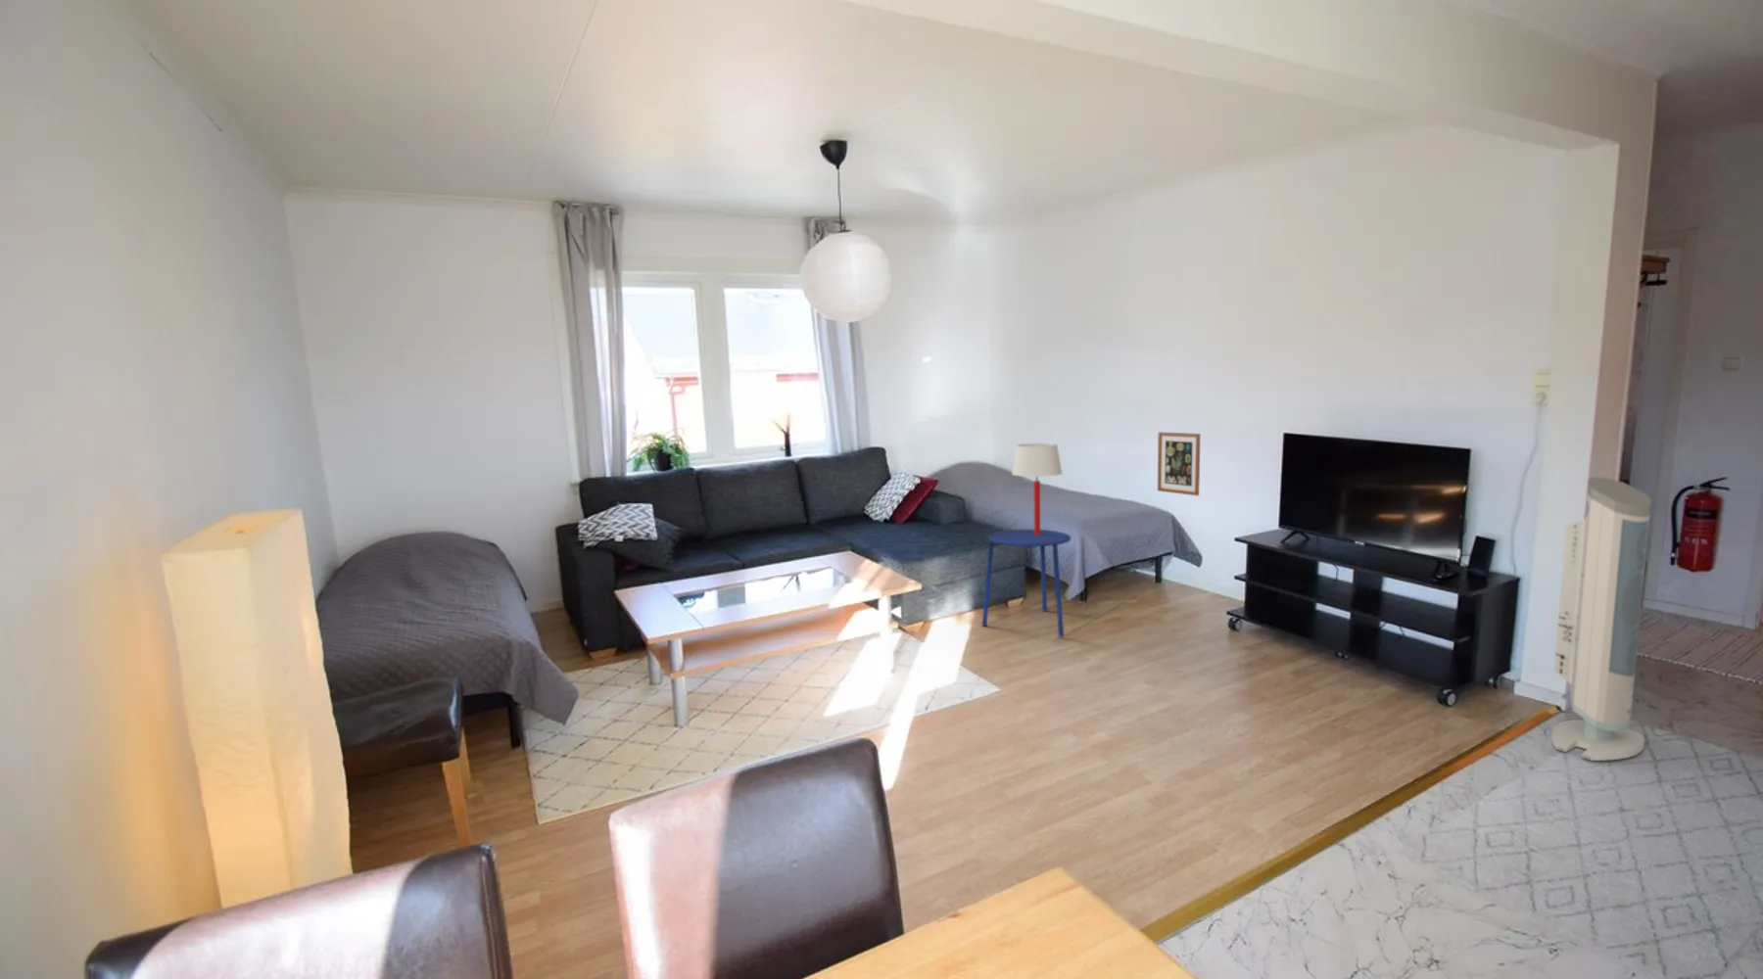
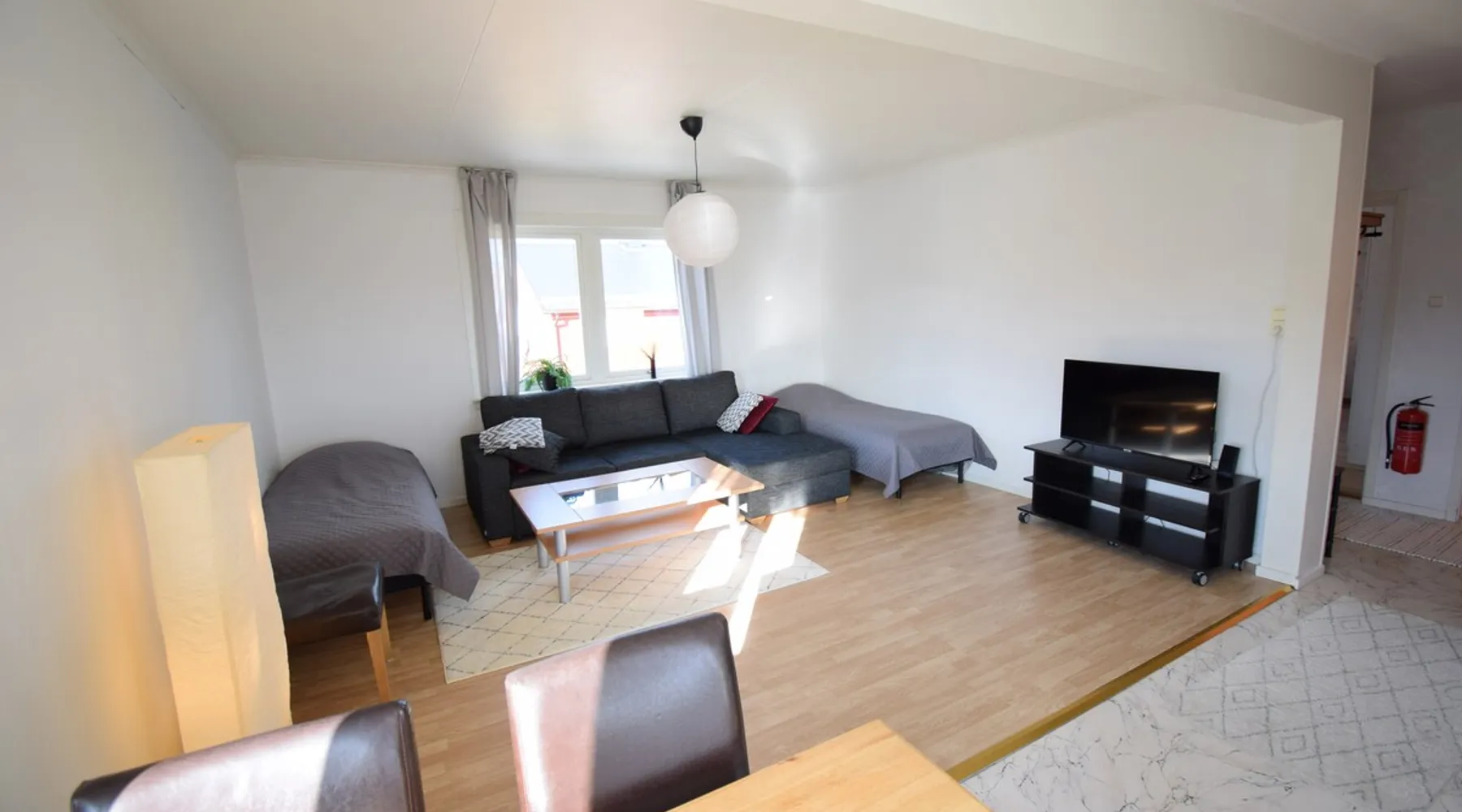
- side table (1041, 581)
- air purifier (1607, 612)
- table lamp (1036, 490)
- wall art (1177, 463)
